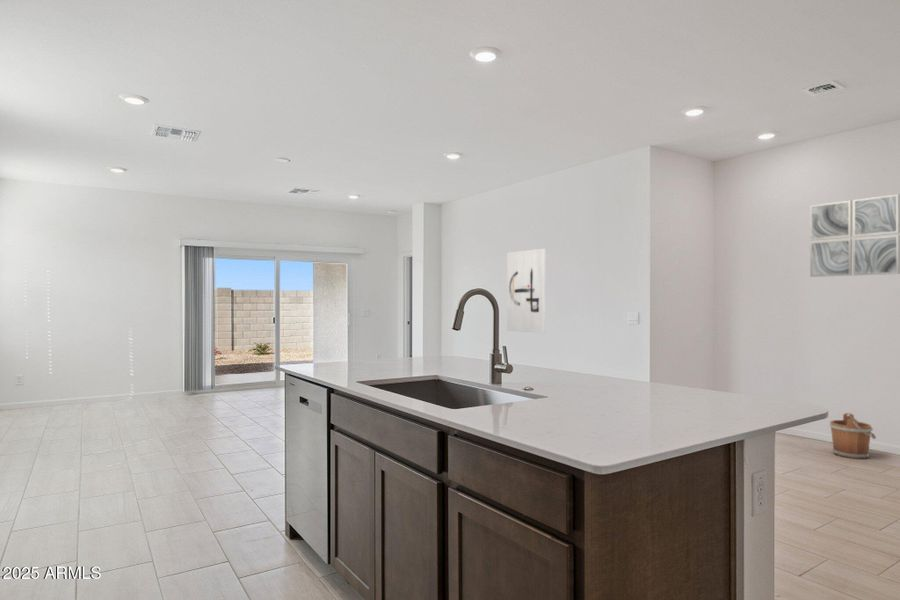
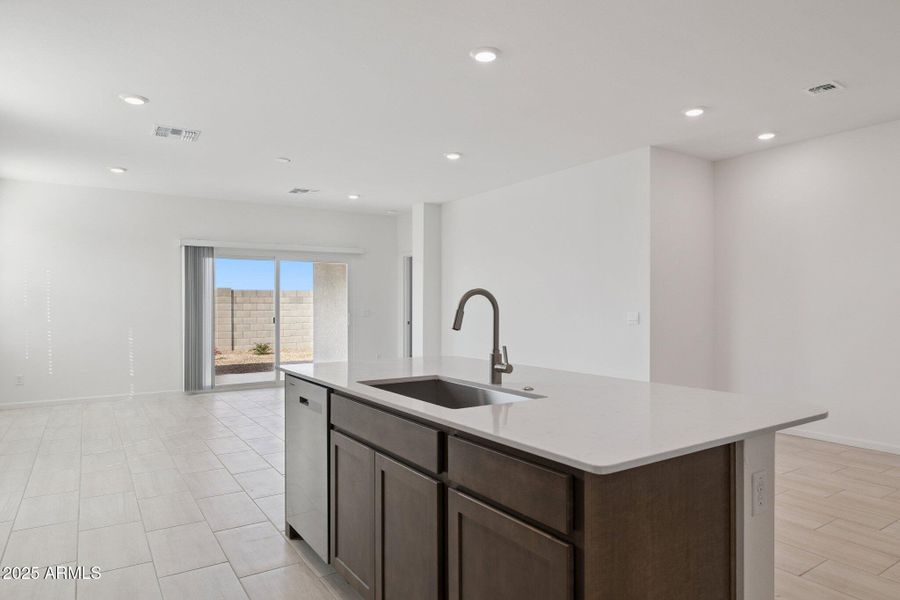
- wall art (851, 236)
- wall art (525, 291)
- bucket (852, 435)
